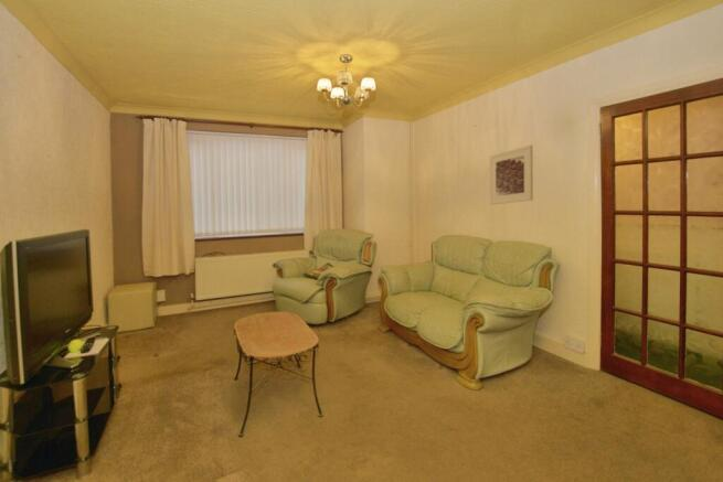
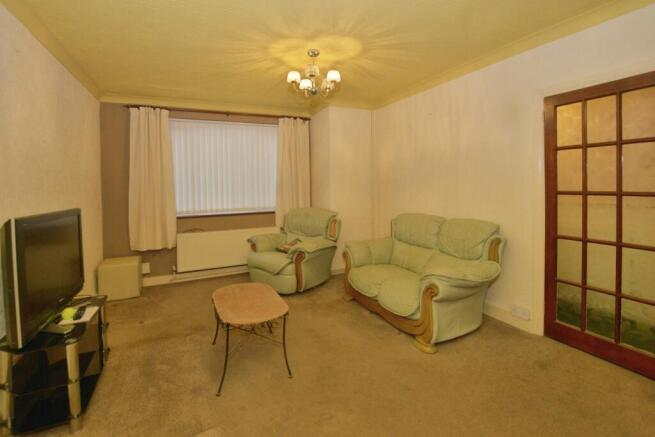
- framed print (509, 176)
